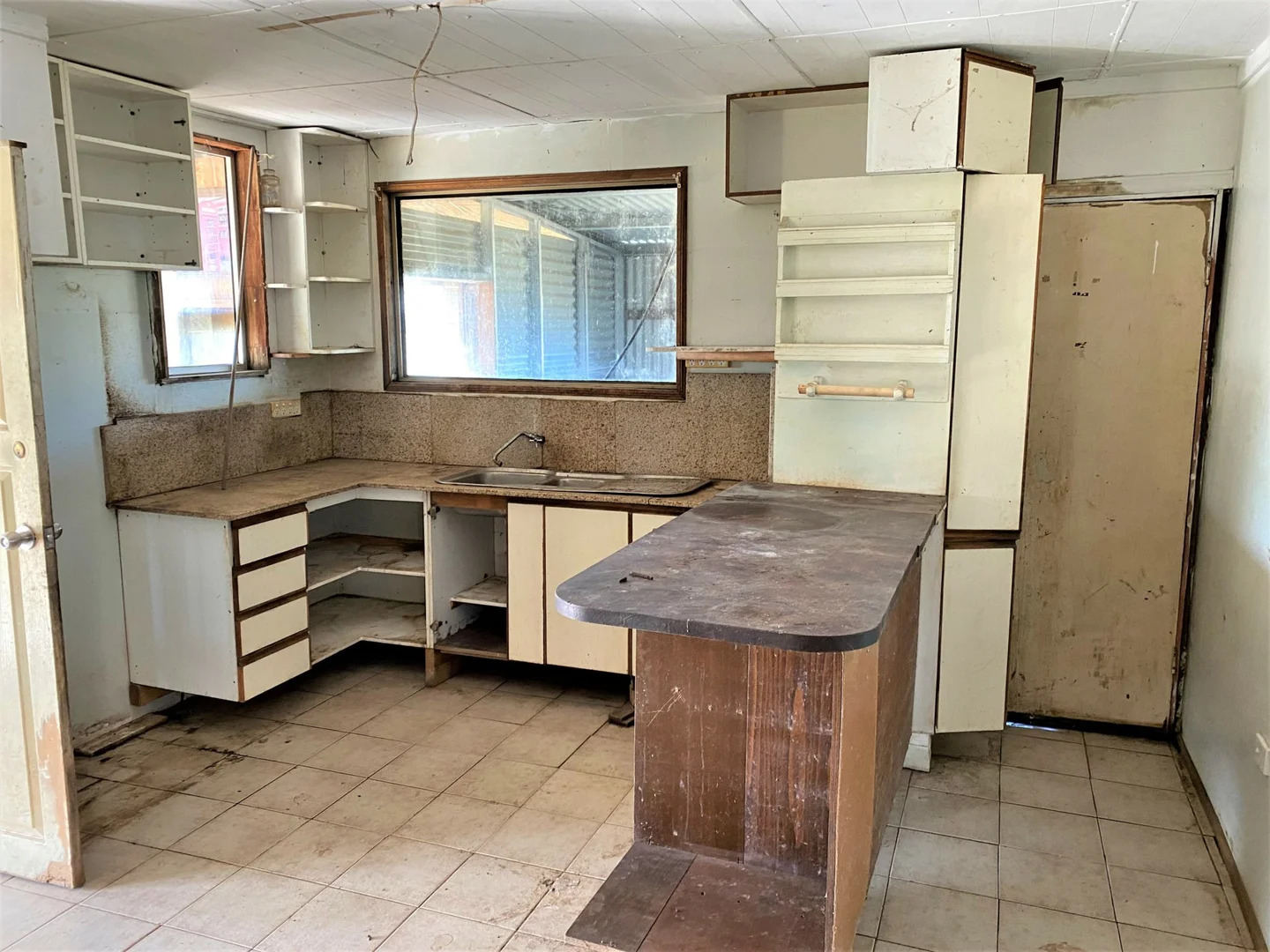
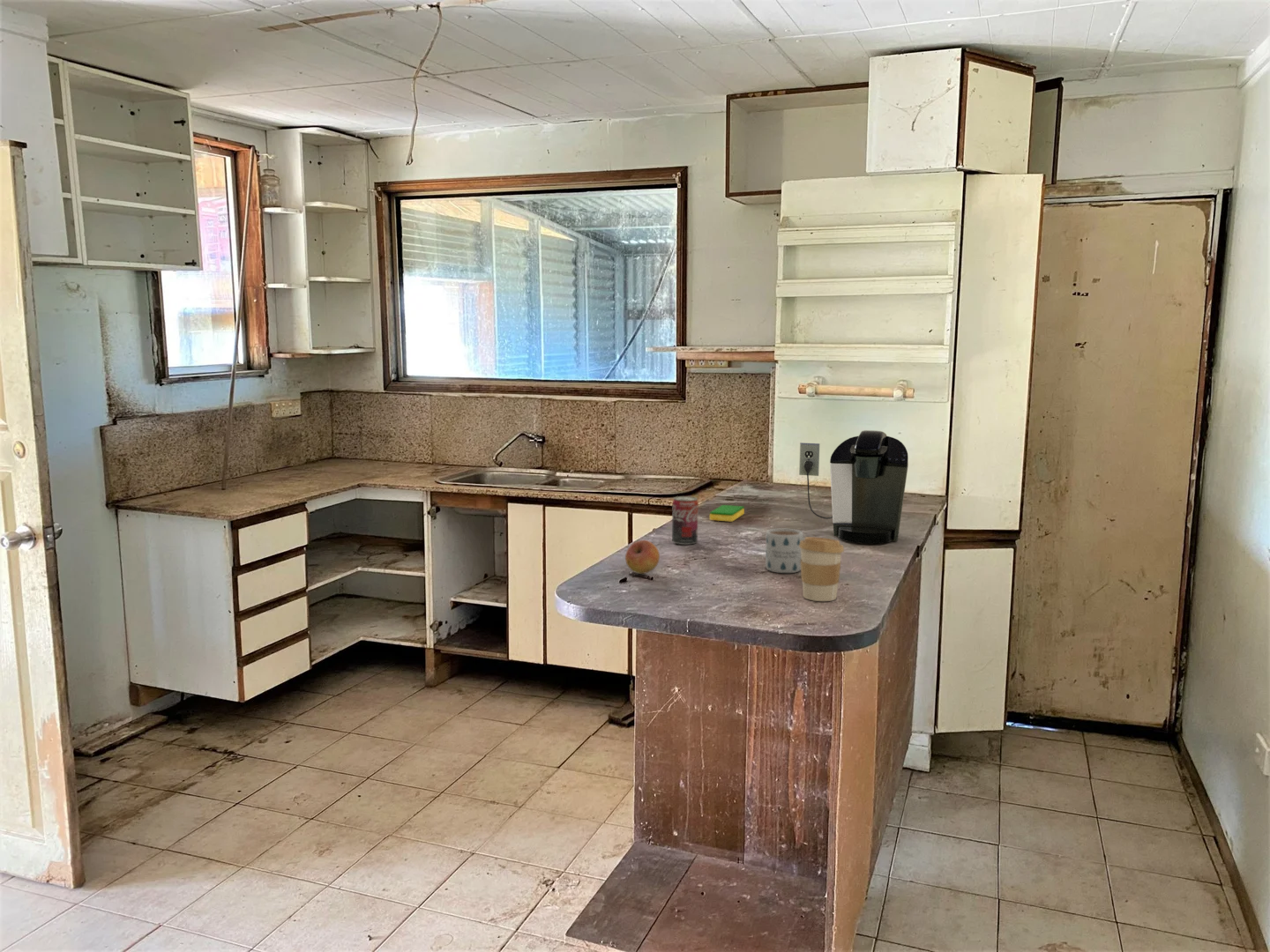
+ mug (791, 551)
+ coffee cup (820, 567)
+ soda can (684, 520)
+ coffee maker (848, 482)
+ fruit (642, 556)
+ dish sponge (727, 513)
